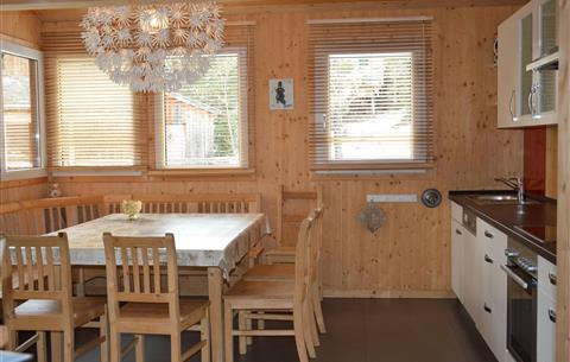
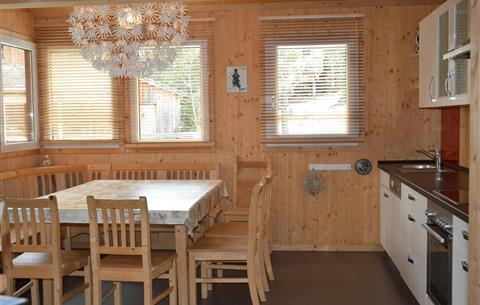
- decorative bowl (132, 209)
